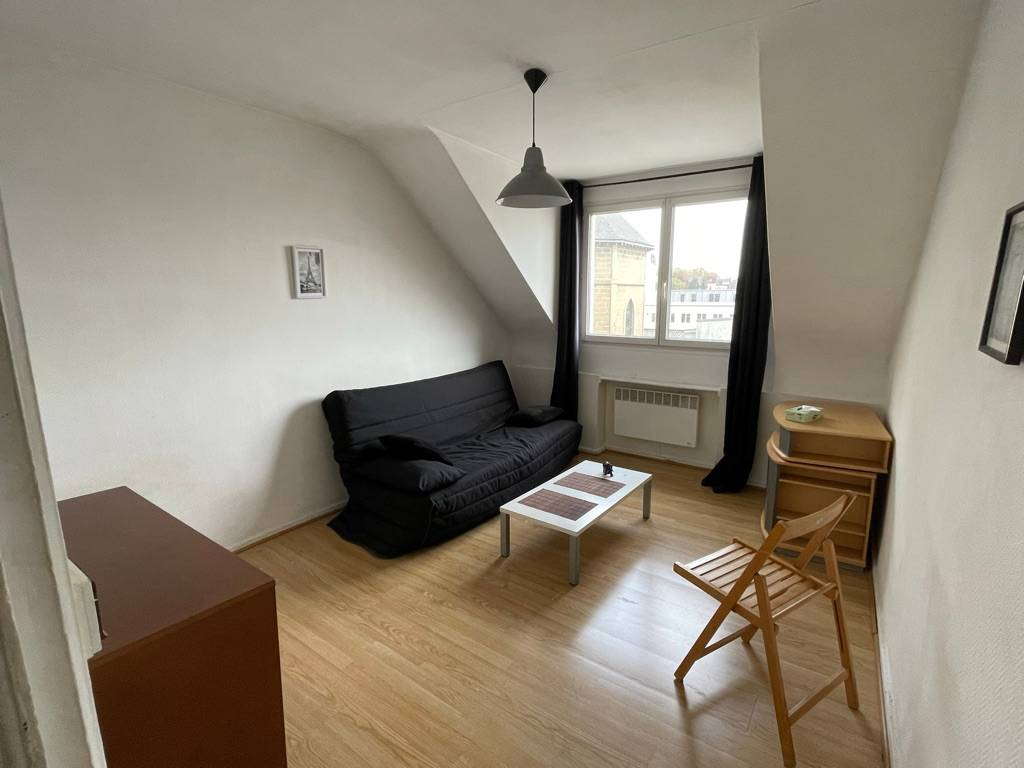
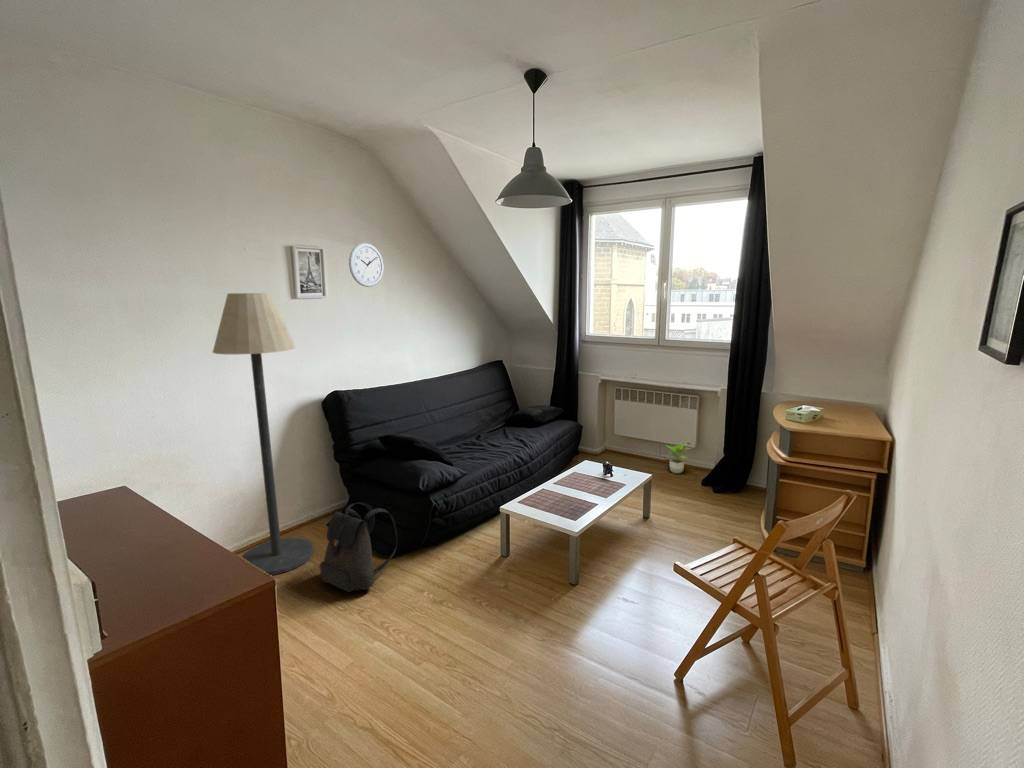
+ backpack (358, 541)
+ wall clock (367, 265)
+ potted plant (677, 456)
+ floor lamp (264, 431)
